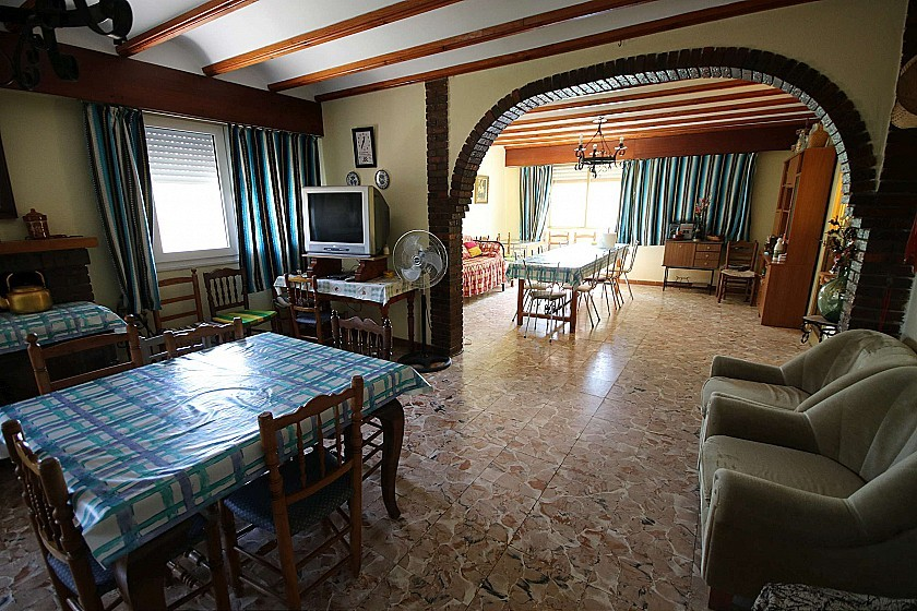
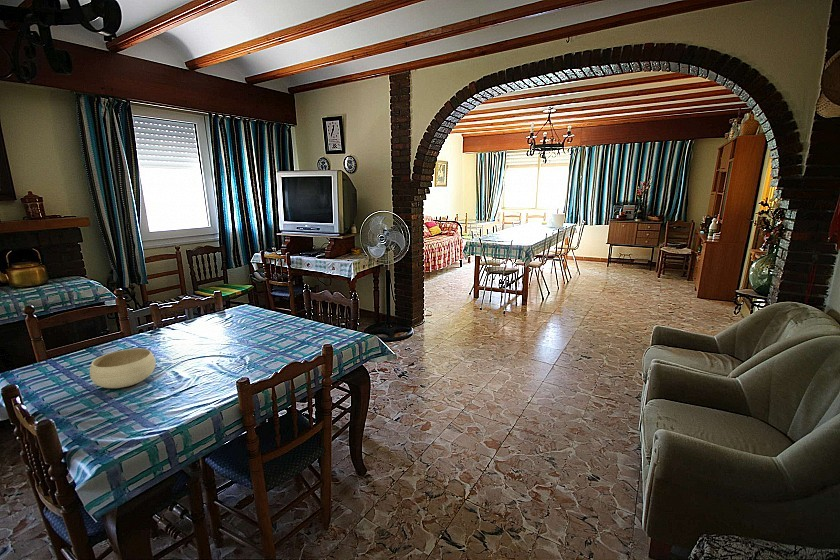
+ bowl (124, 369)
